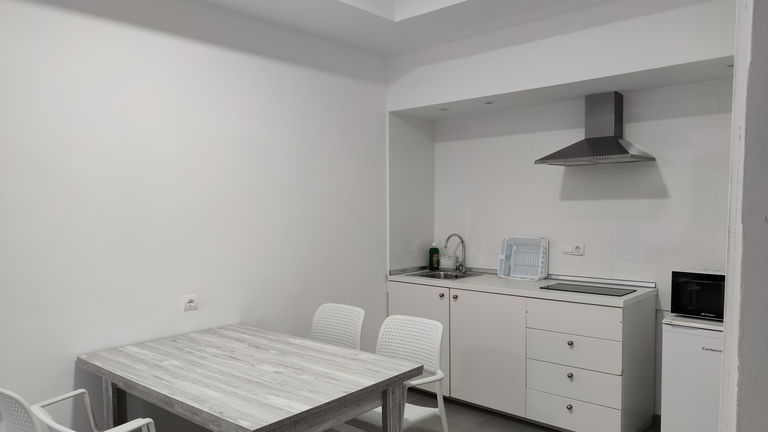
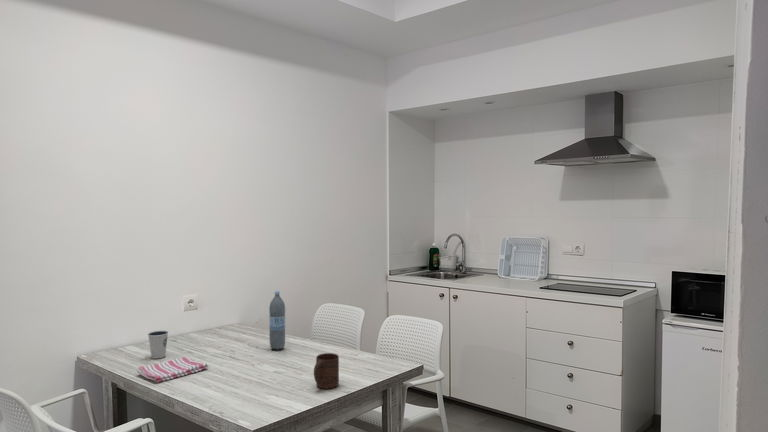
+ dish towel (173, 367)
+ dixie cup (158, 345)
+ cup (326, 372)
+ water bottle (277, 320)
